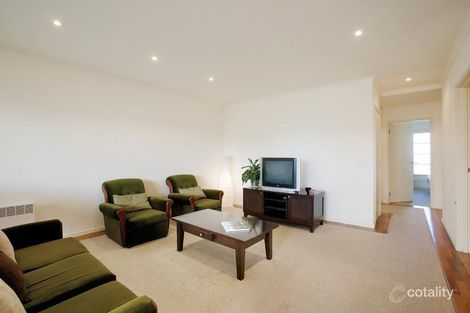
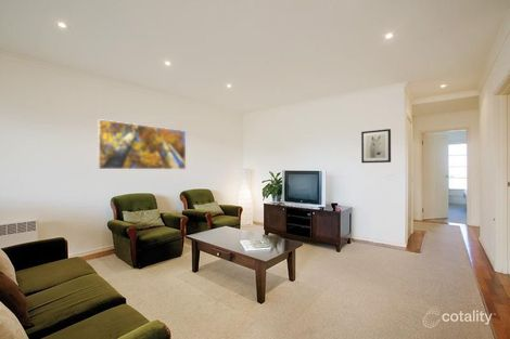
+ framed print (148, 147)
+ wall art (375, 146)
